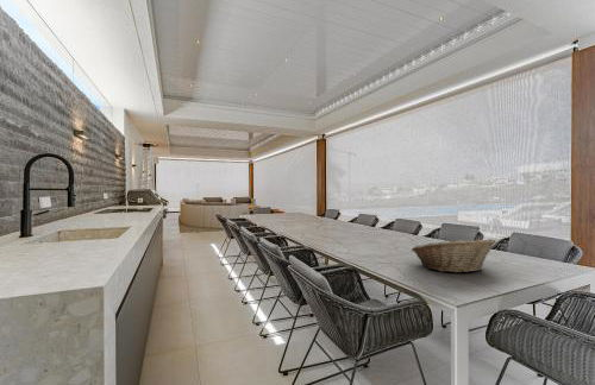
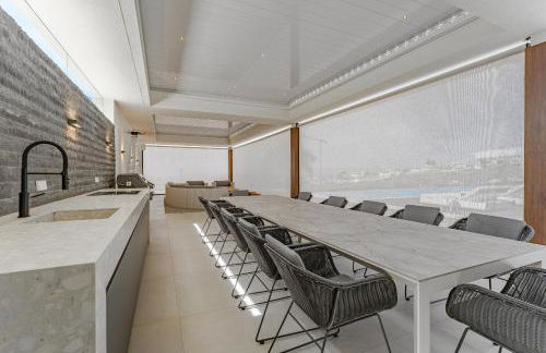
- fruit basket (452, 251)
